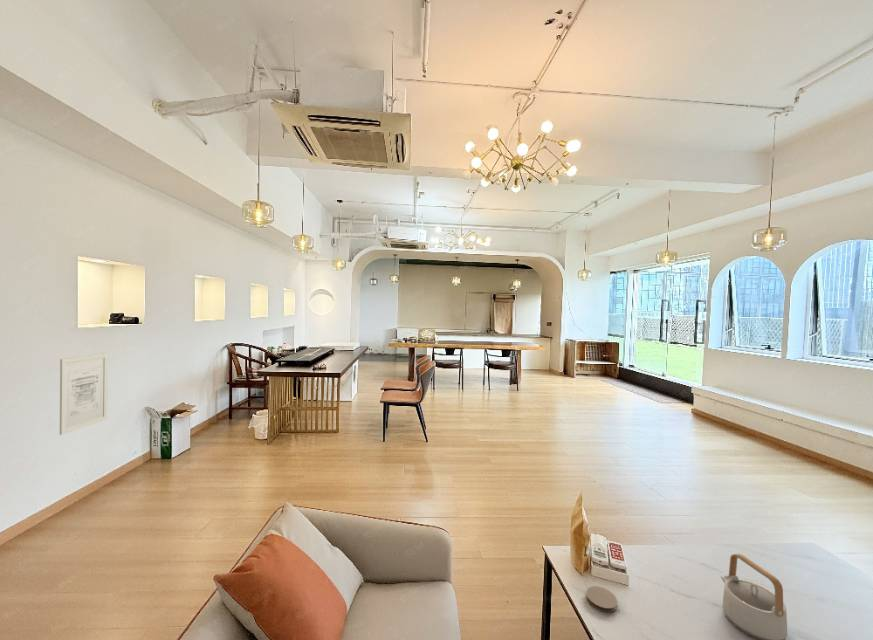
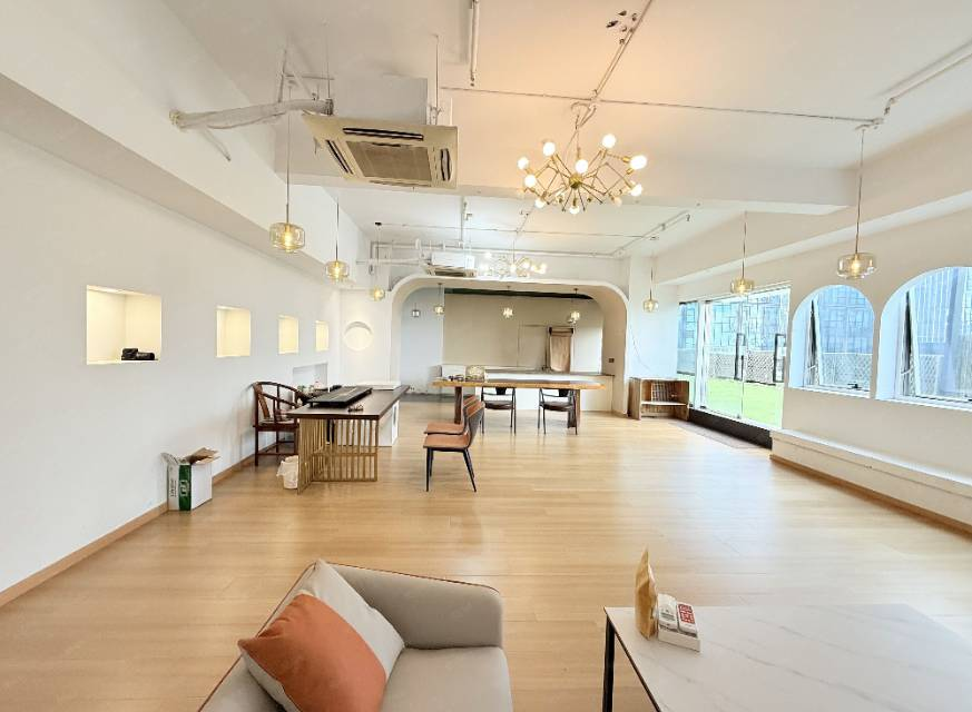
- coaster (601, 598)
- wall art (85, 391)
- teapot (749, 591)
